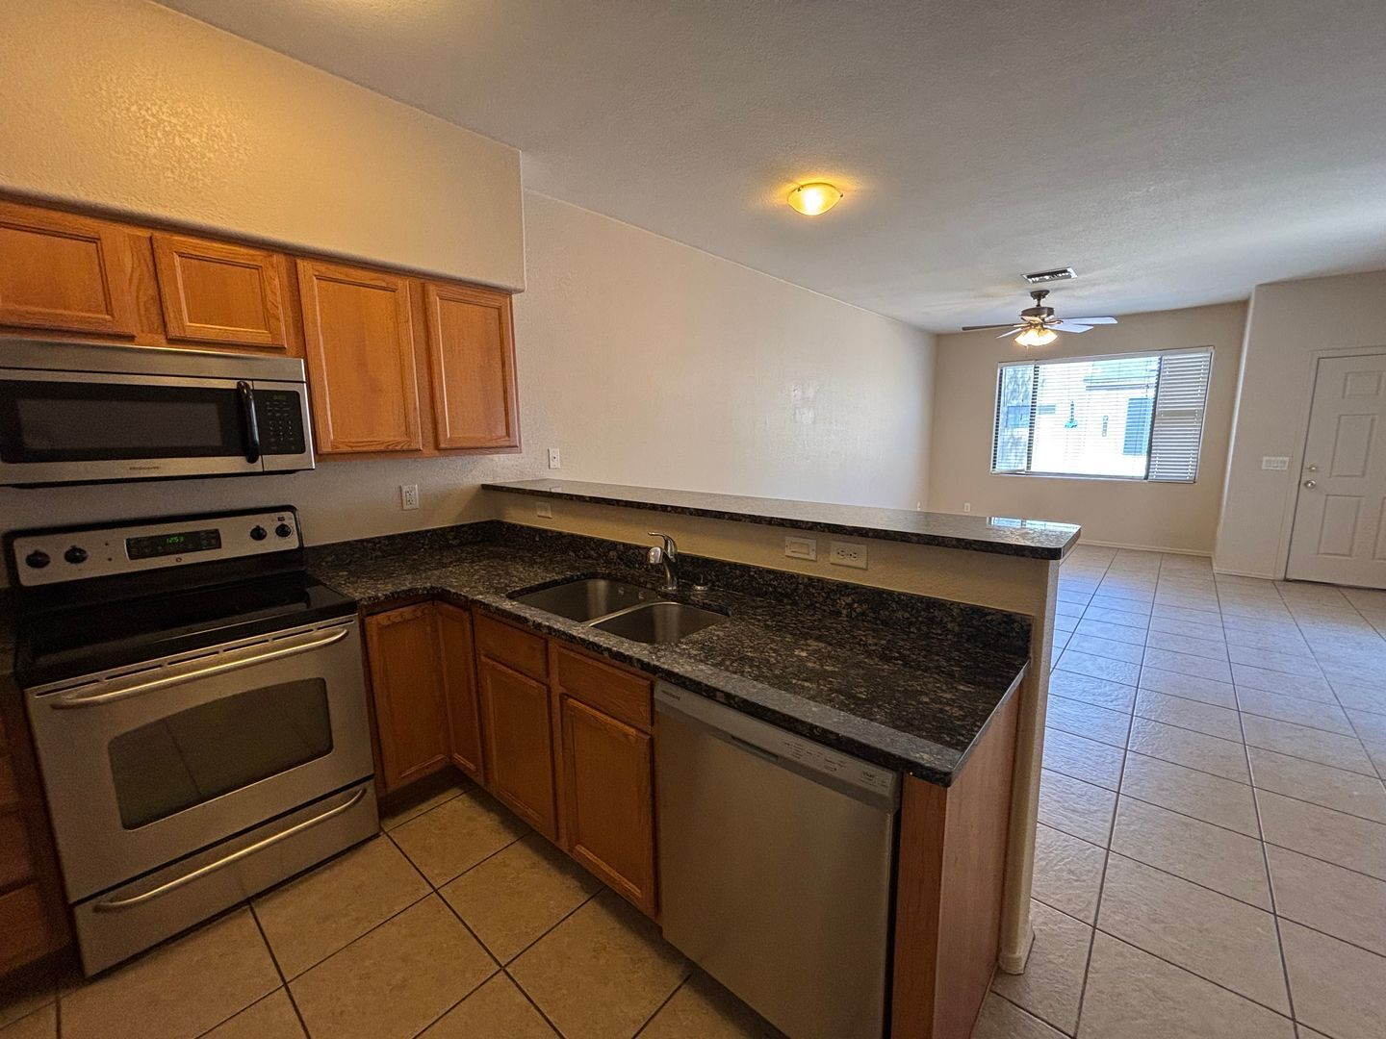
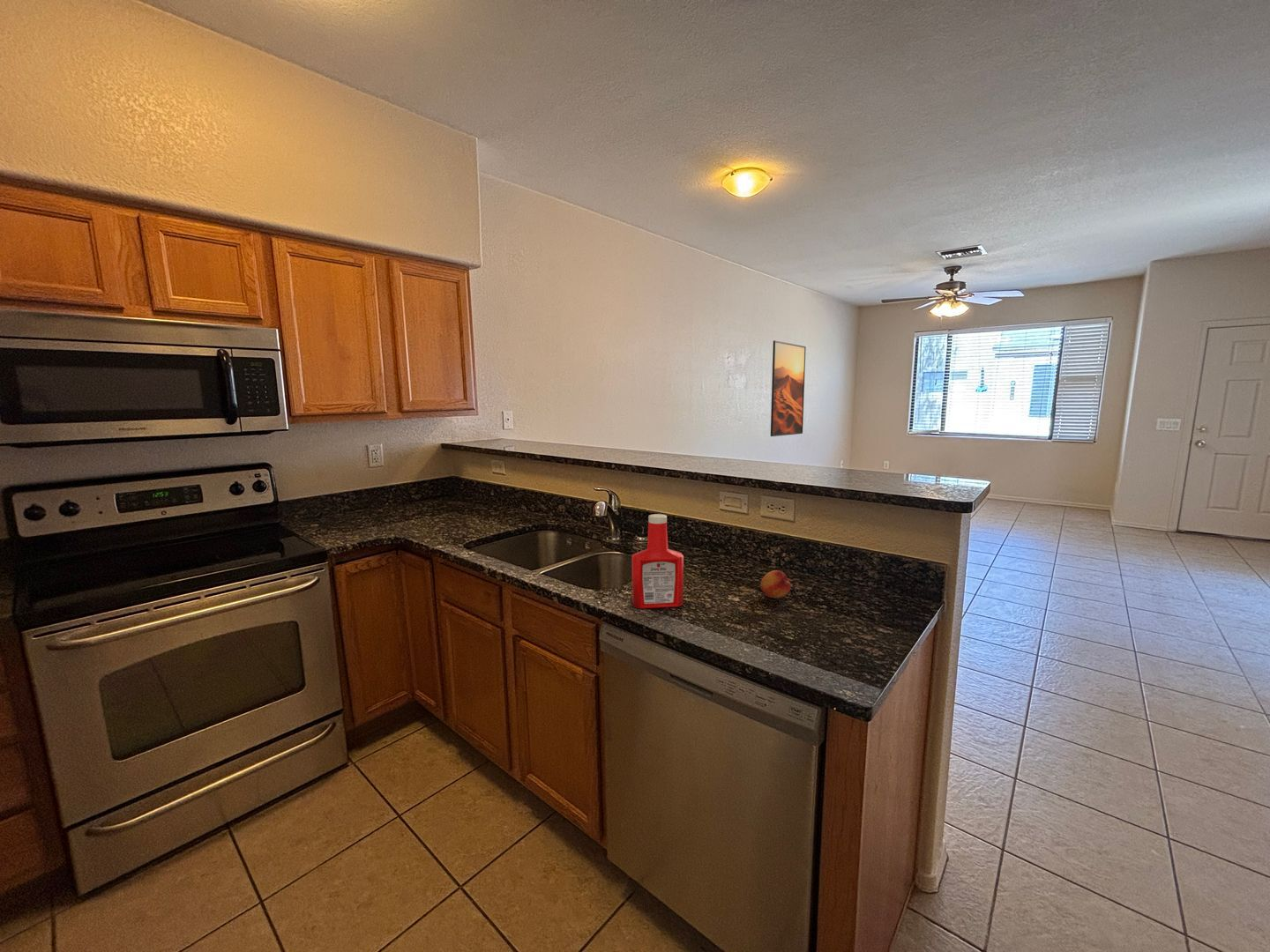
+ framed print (788, 390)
+ fruit (775, 584)
+ soap bottle (657, 560)
